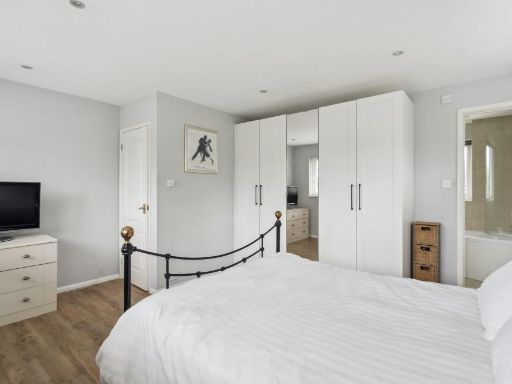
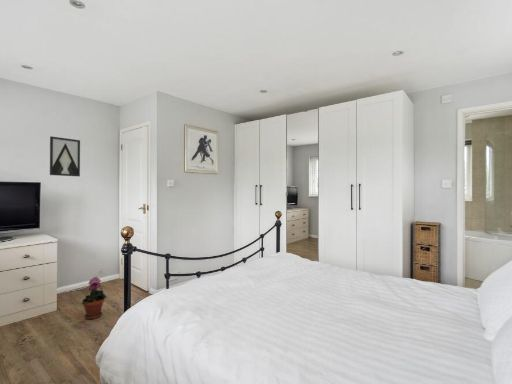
+ wall art (65, 157)
+ potted plant (94, 296)
